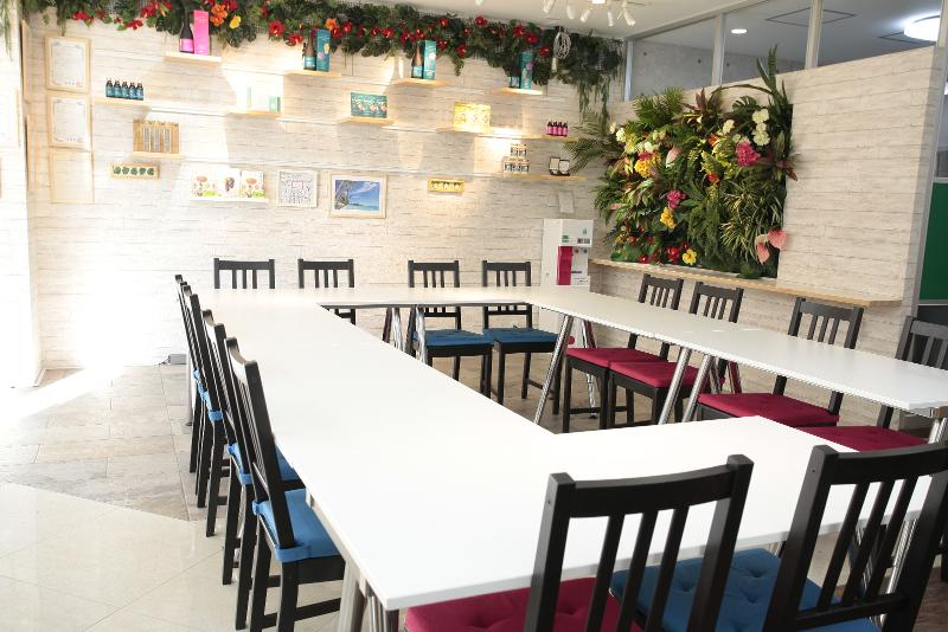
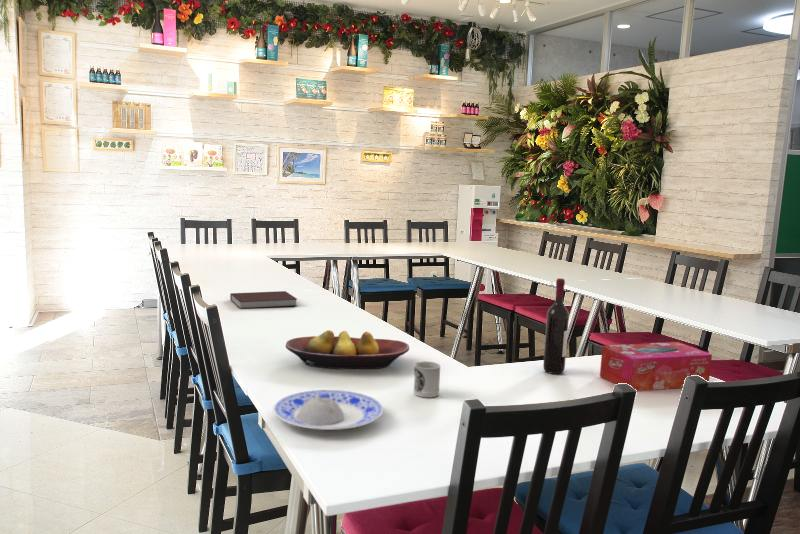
+ fruit bowl (348, 347)
+ wine bottle (557, 325)
+ tissue box (655, 365)
+ notebook (263, 299)
+ plate (328, 407)
+ cup (424, 377)
